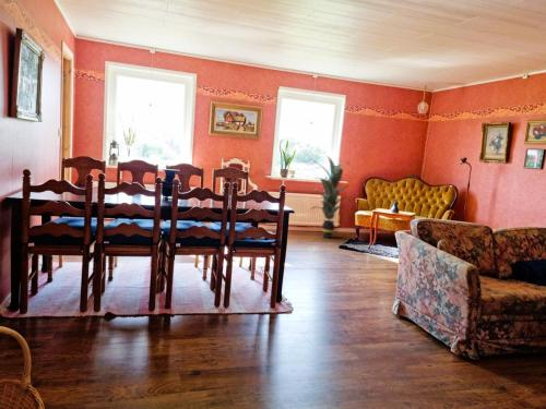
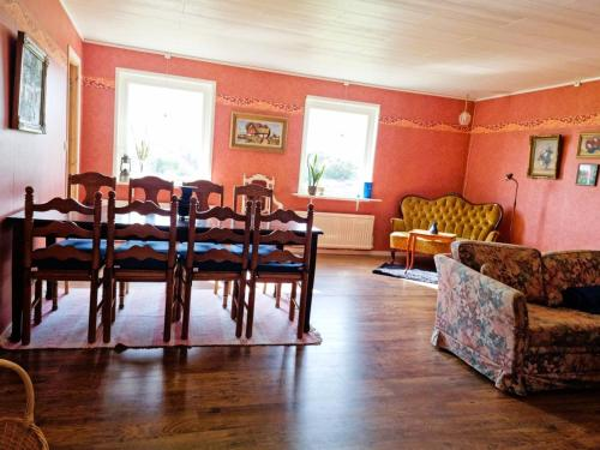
- indoor plant (328, 196)
